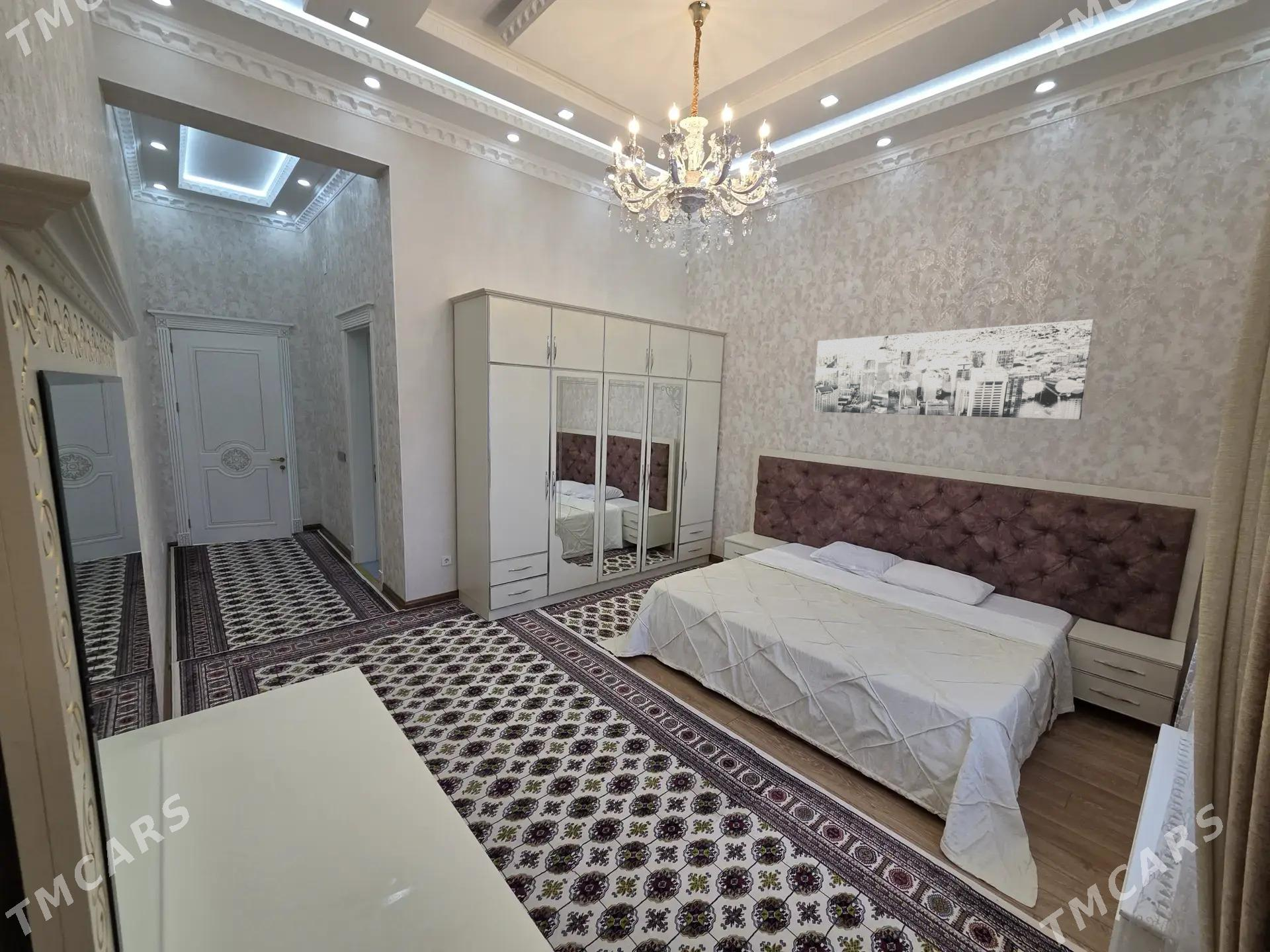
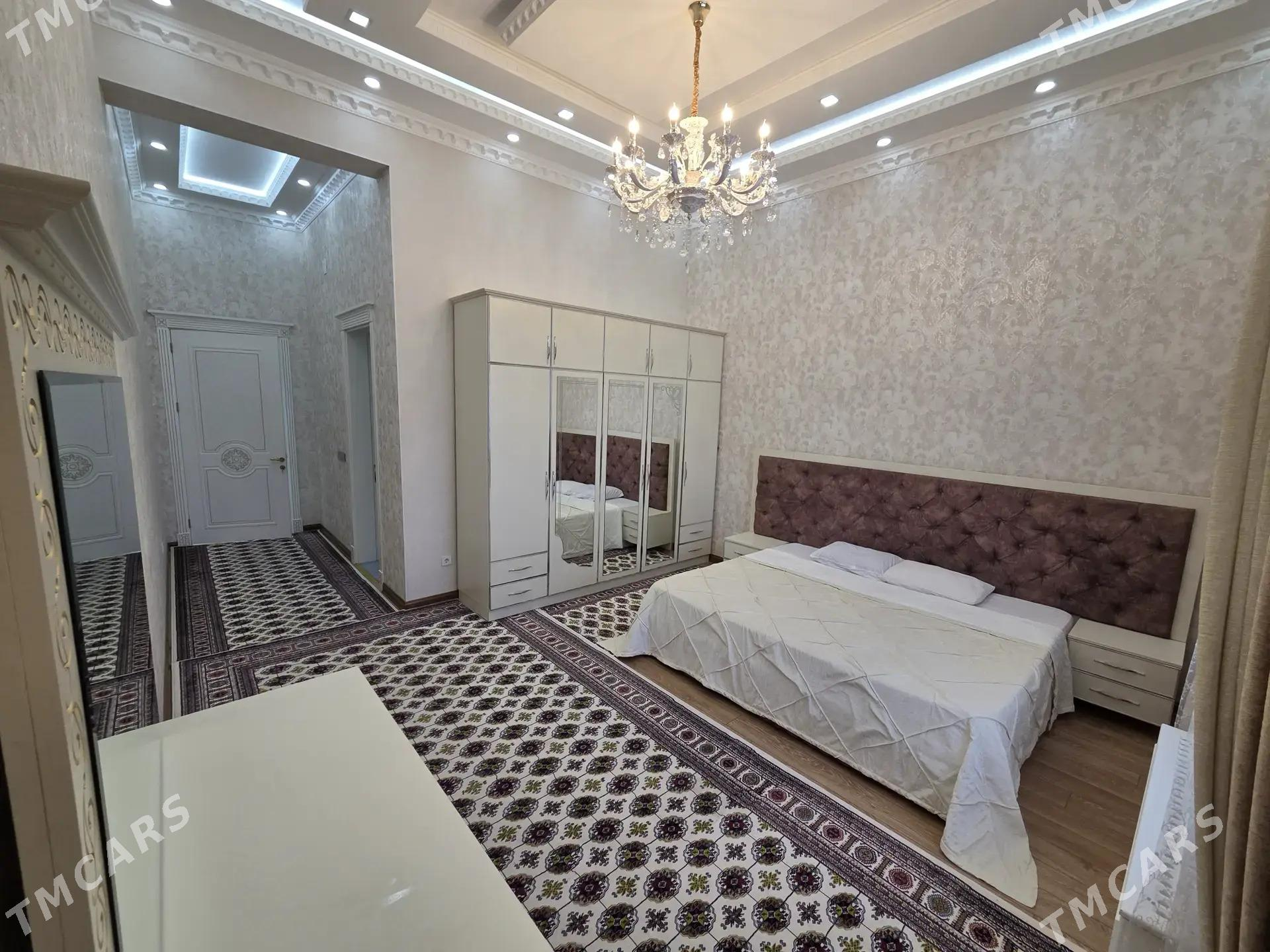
- wall art (928, 374)
